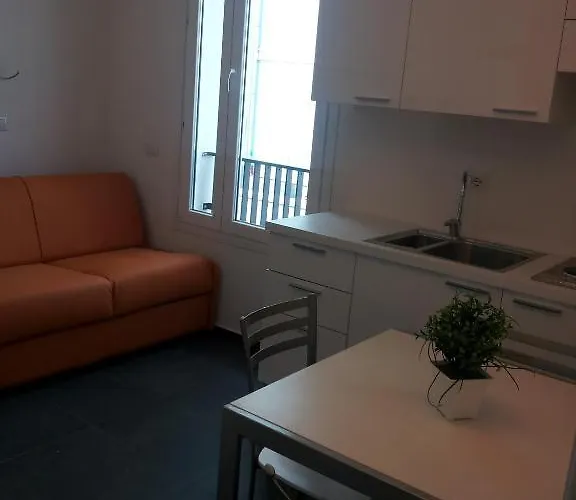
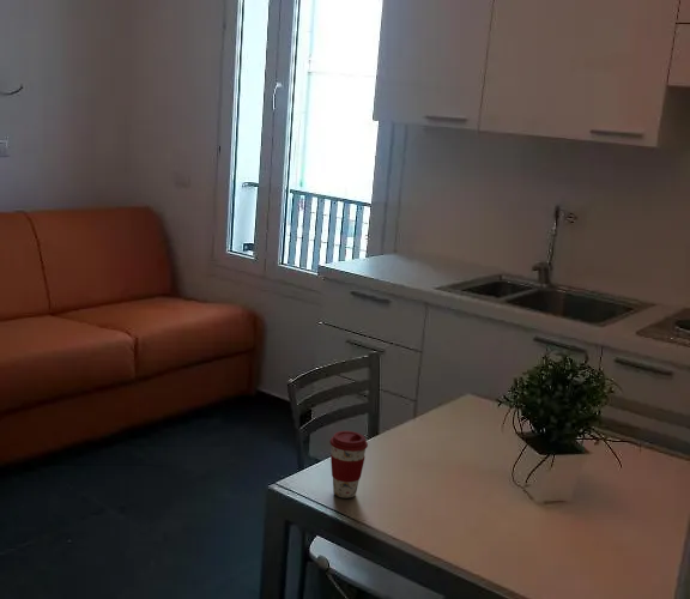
+ coffee cup (346, 465)
